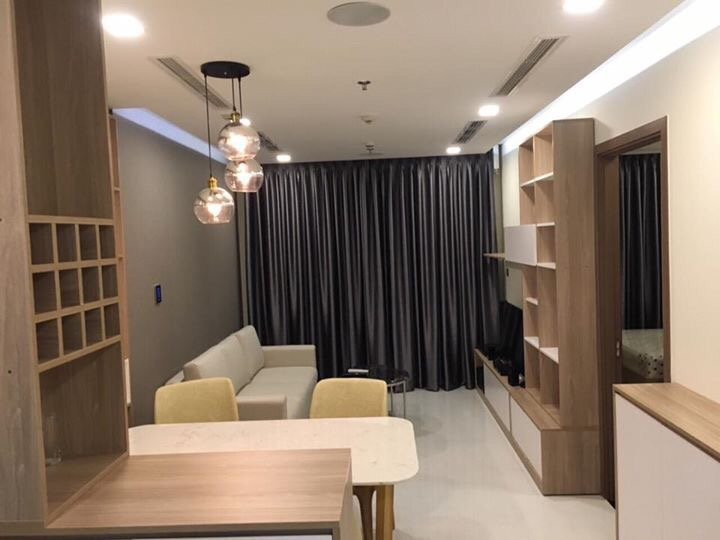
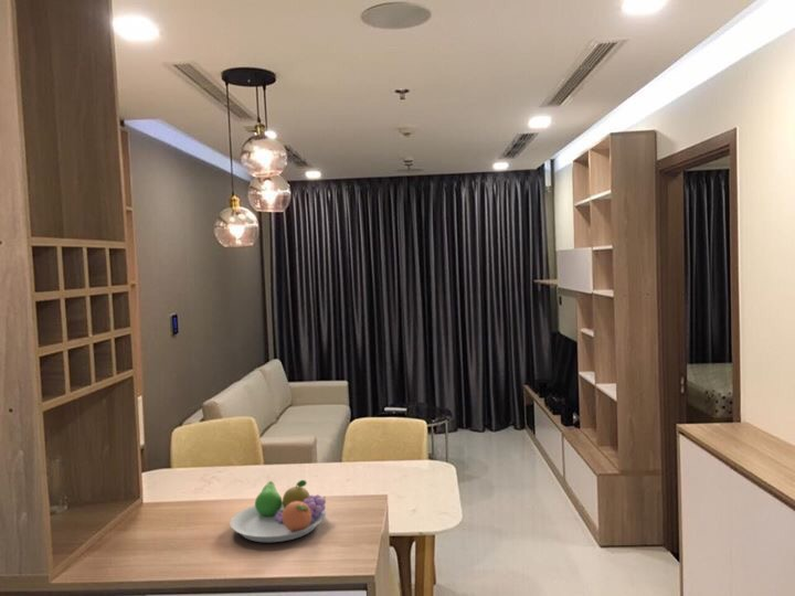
+ fruit bowl (278, 507)
